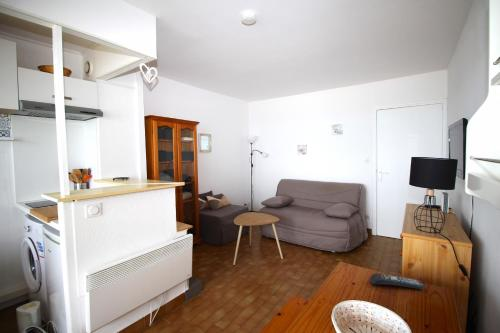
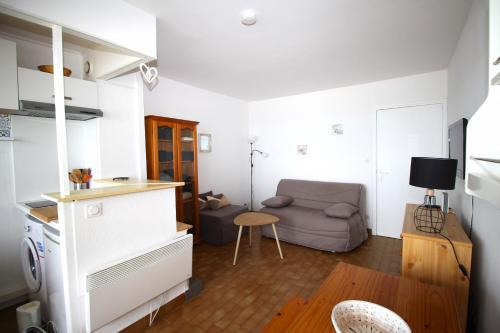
- remote control (396, 281)
